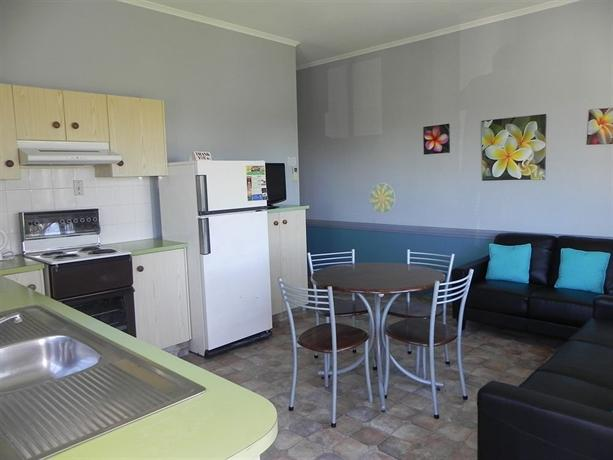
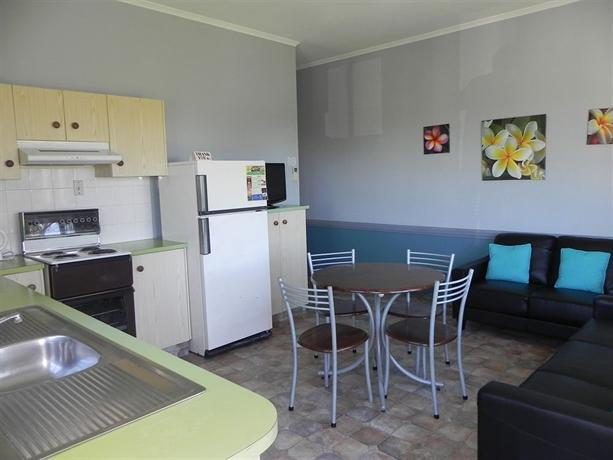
- decorative plate (382, 198)
